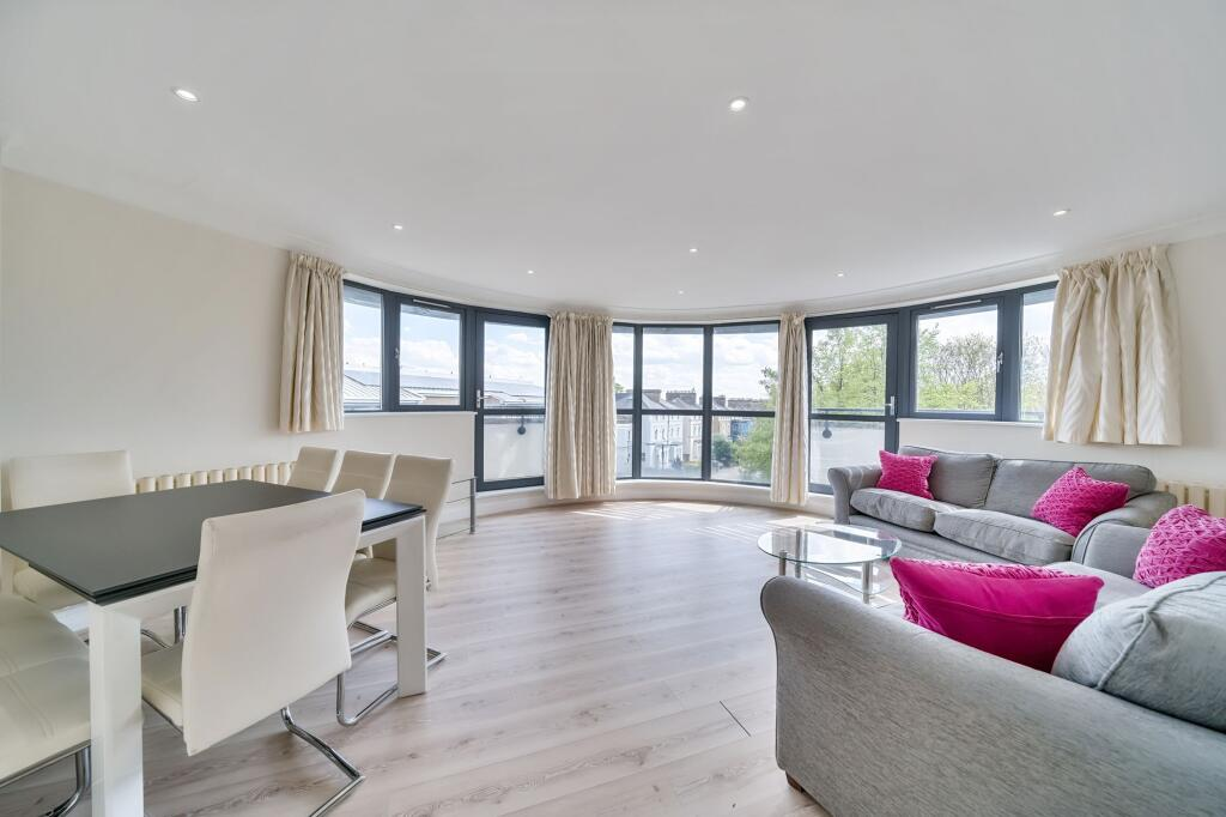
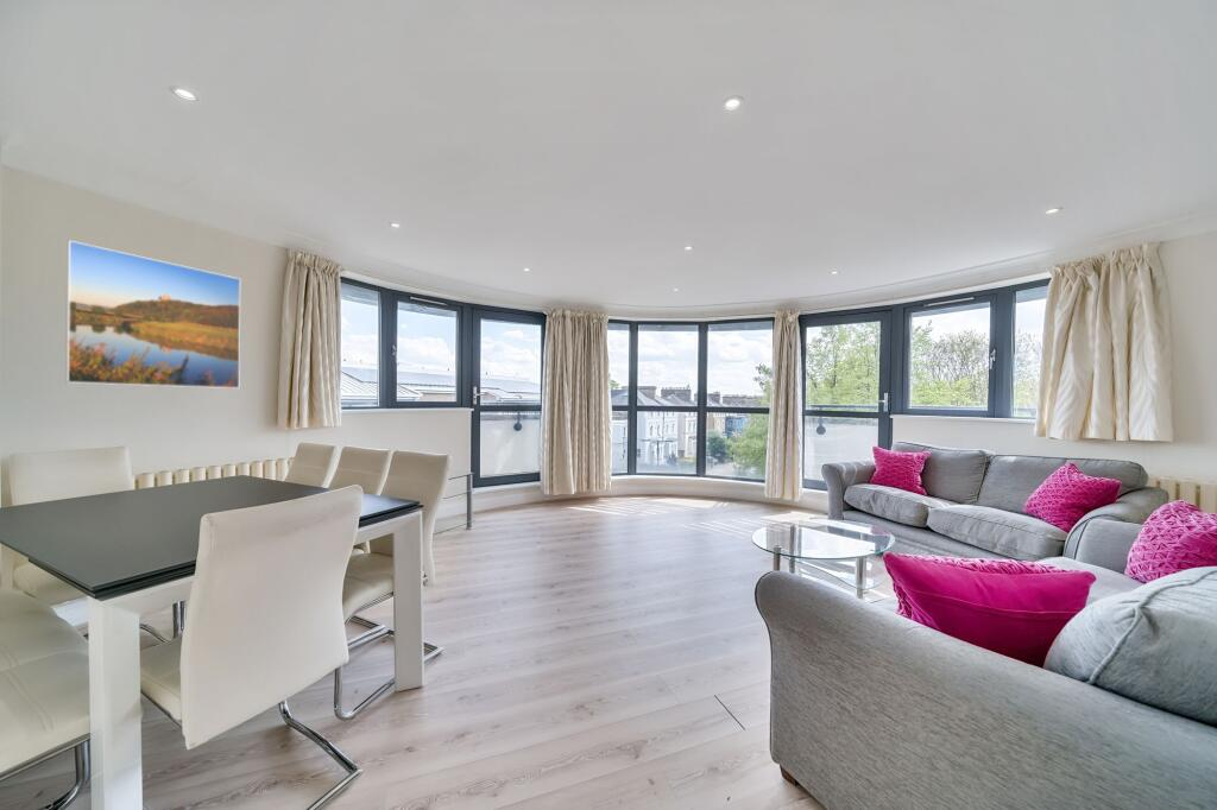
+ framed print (164, 323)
